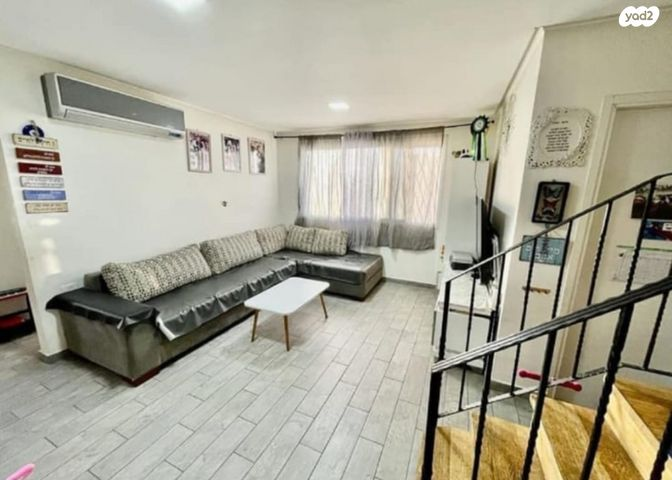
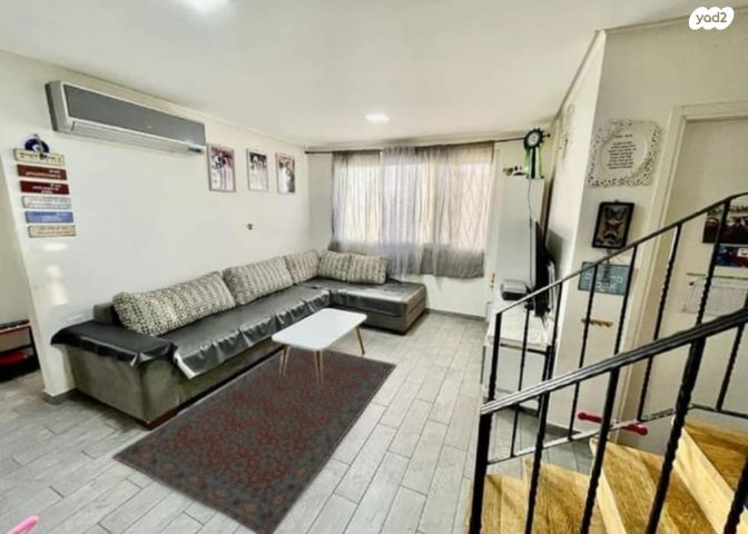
+ rug (287, 399)
